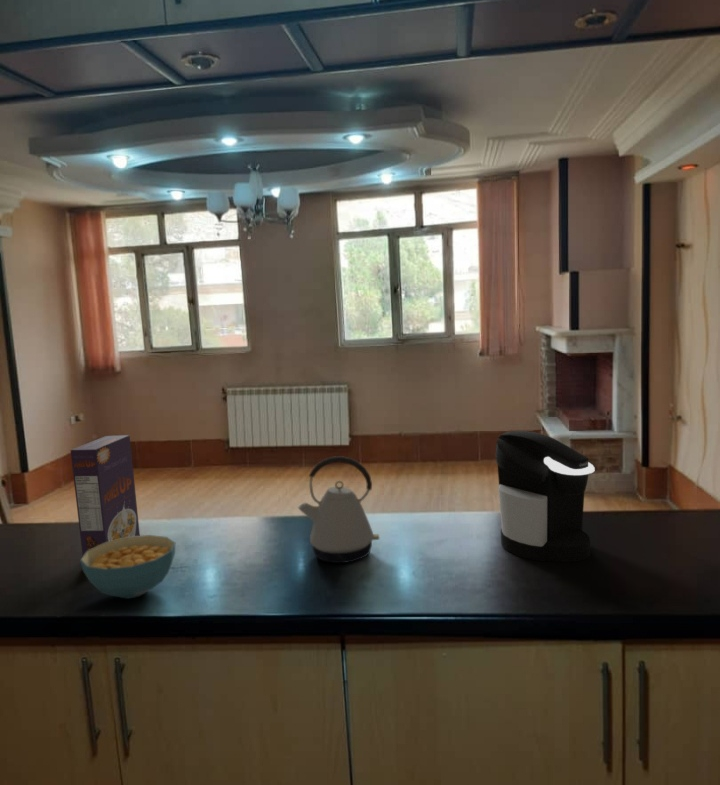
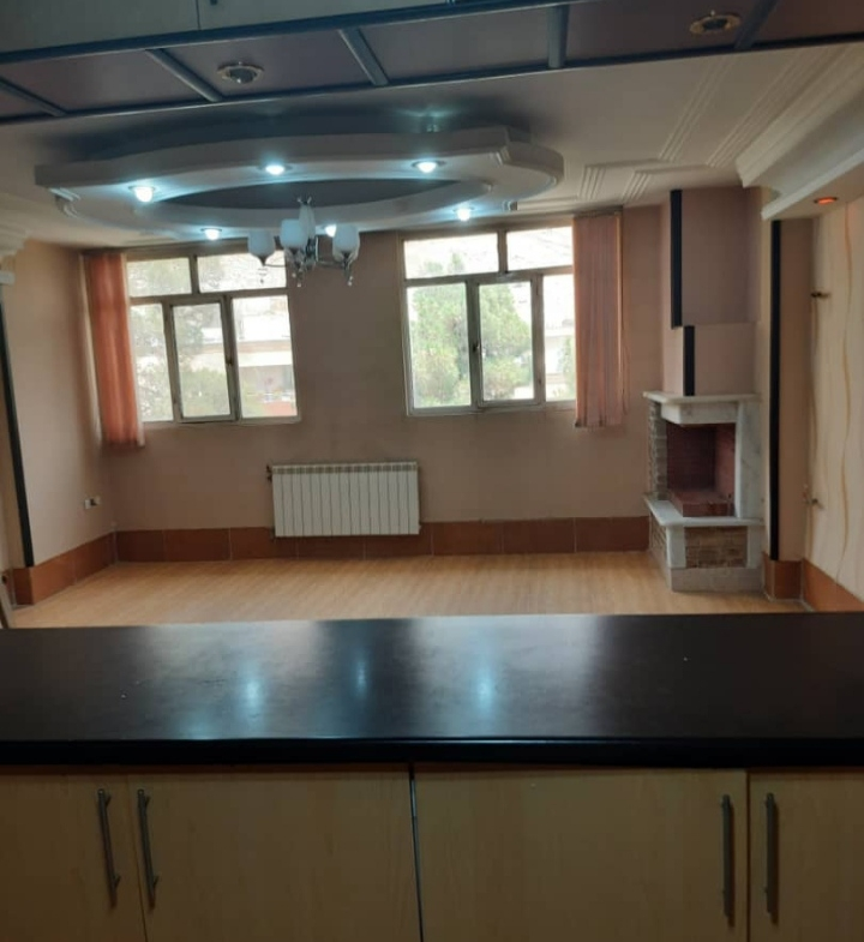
- kettle (337, 506)
- cereal box (107, 498)
- cereal bowl (131, 571)
- coffee maker (546, 491)
